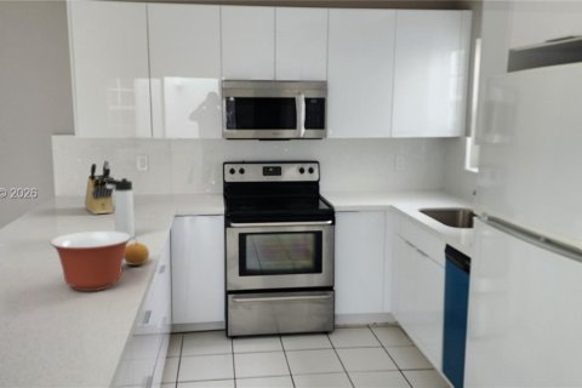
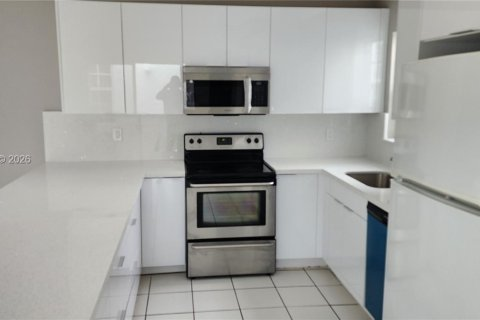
- fruit (136, 251)
- thermos bottle (119, 209)
- mixing bowl (92, 262)
- knife block (98, 186)
